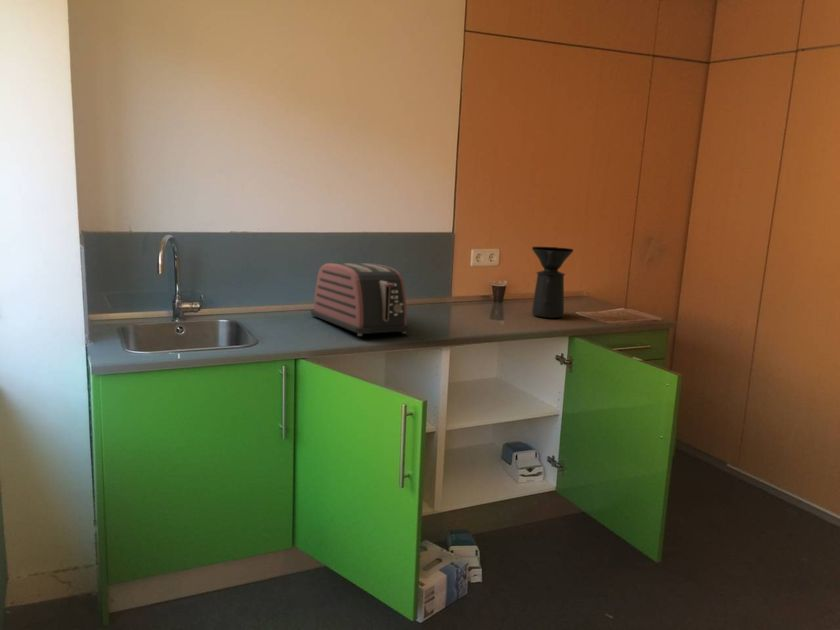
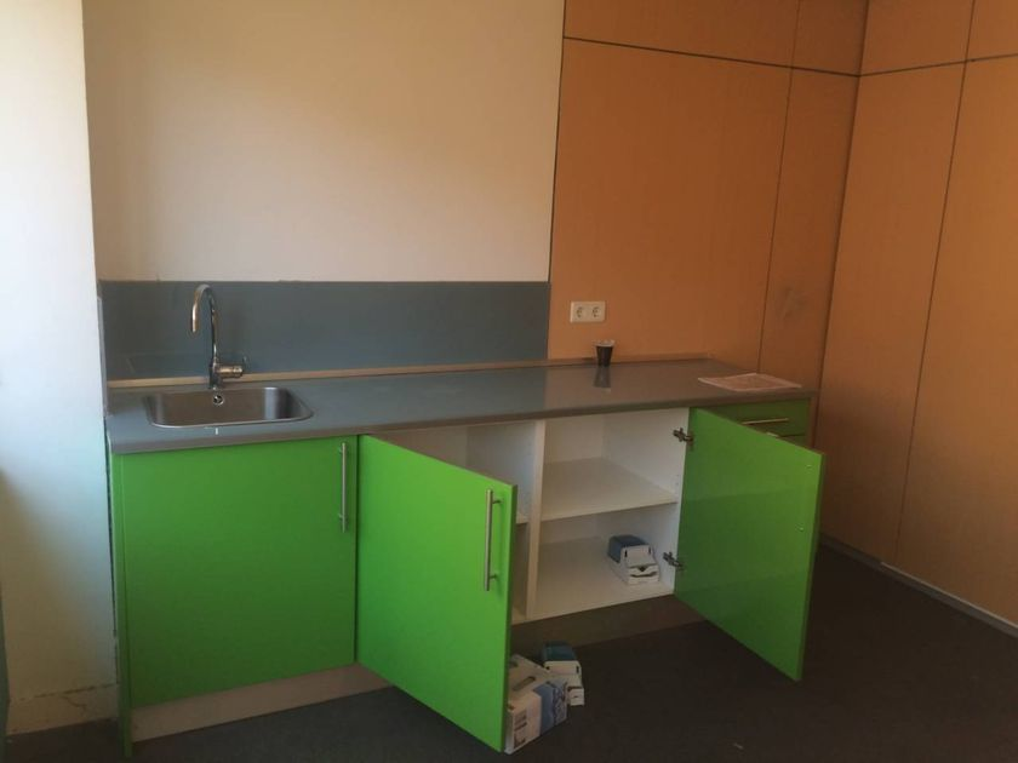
- toaster (360, 295)
- coffee maker (550, 282)
